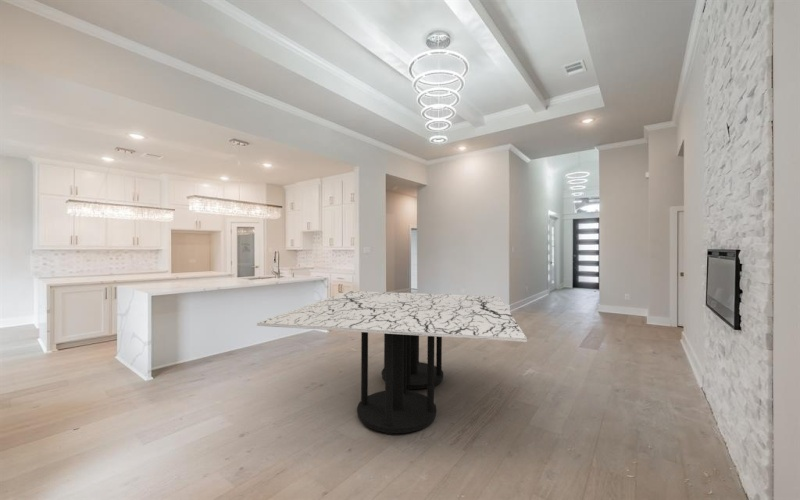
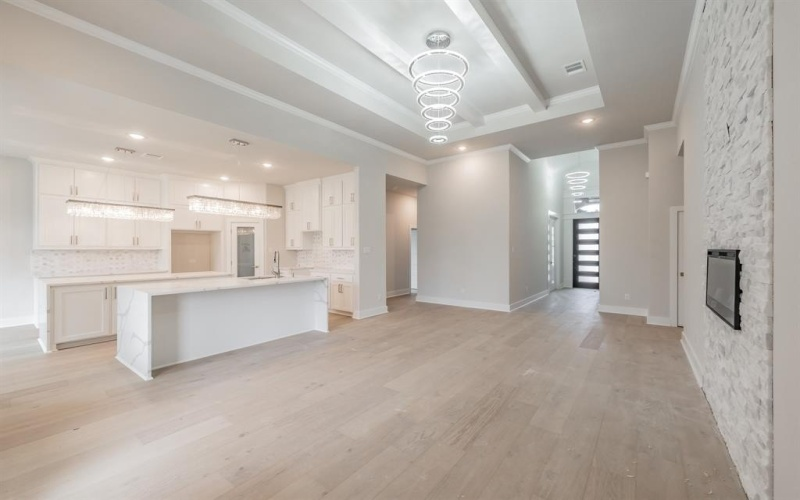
- dining table (405, 350)
